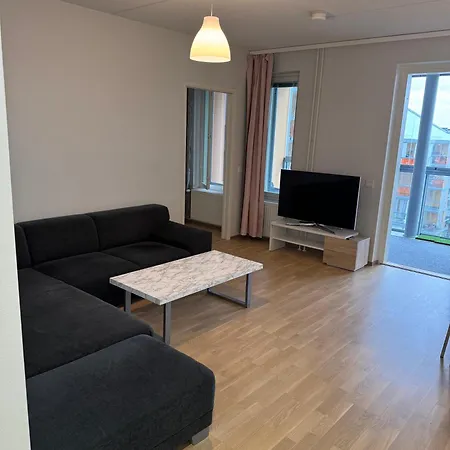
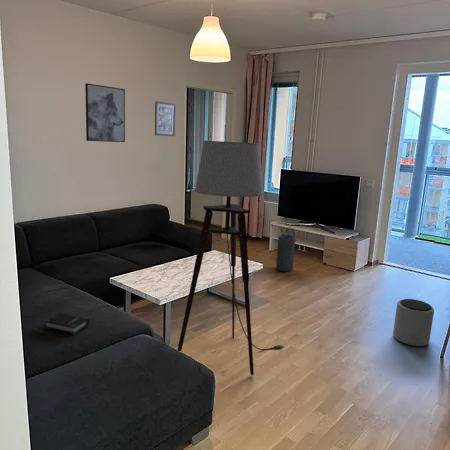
+ plant pot (413, 321)
+ floor lamp (240, 253)
+ wall art (106, 114)
+ wall art (165, 119)
+ speaker (286, 248)
+ hardback book (67, 323)
